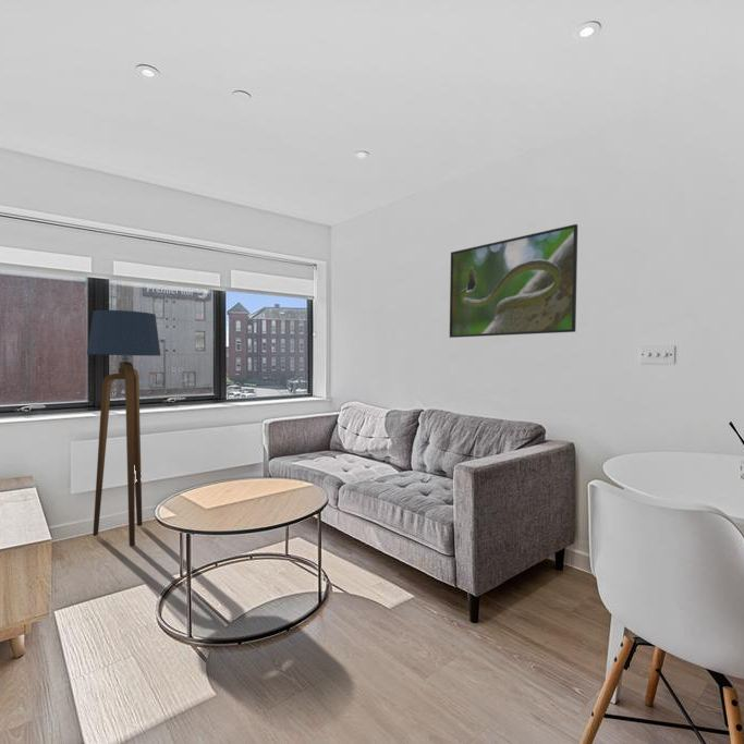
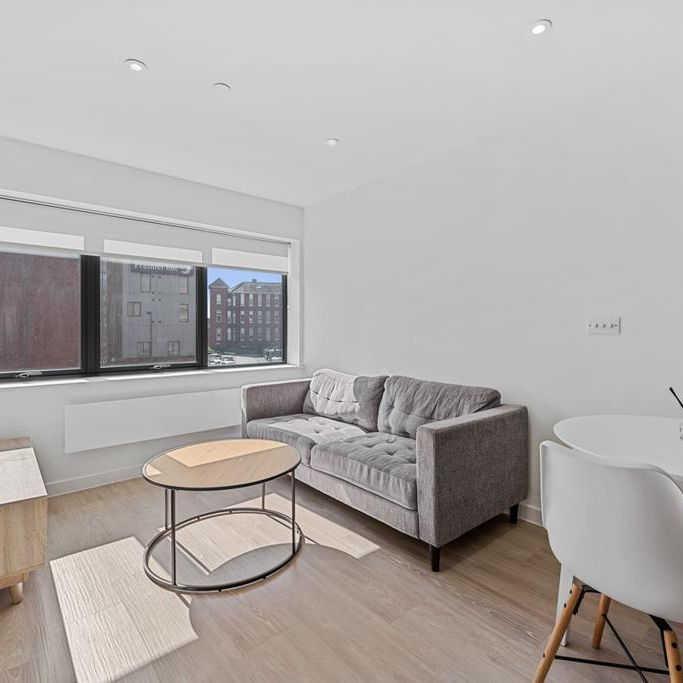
- floor lamp (126, 425)
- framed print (505, 288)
